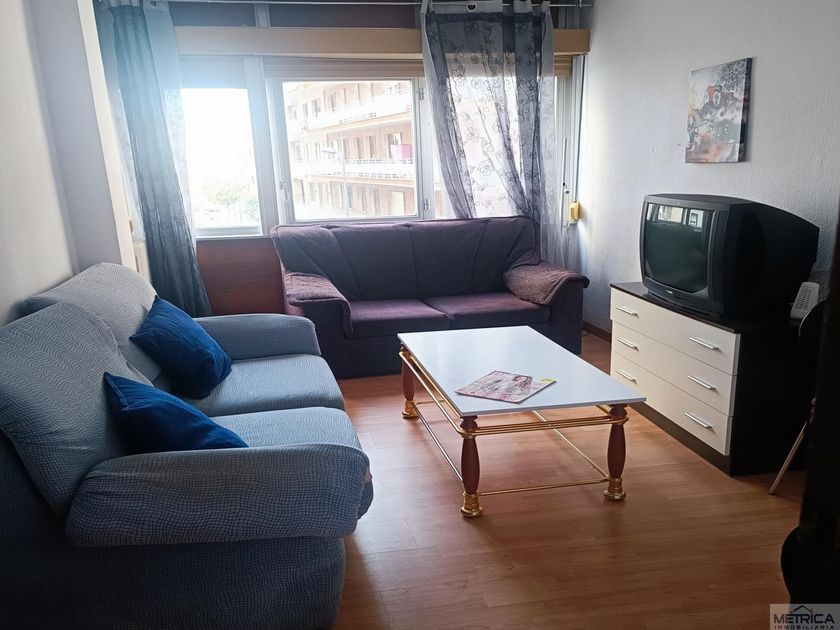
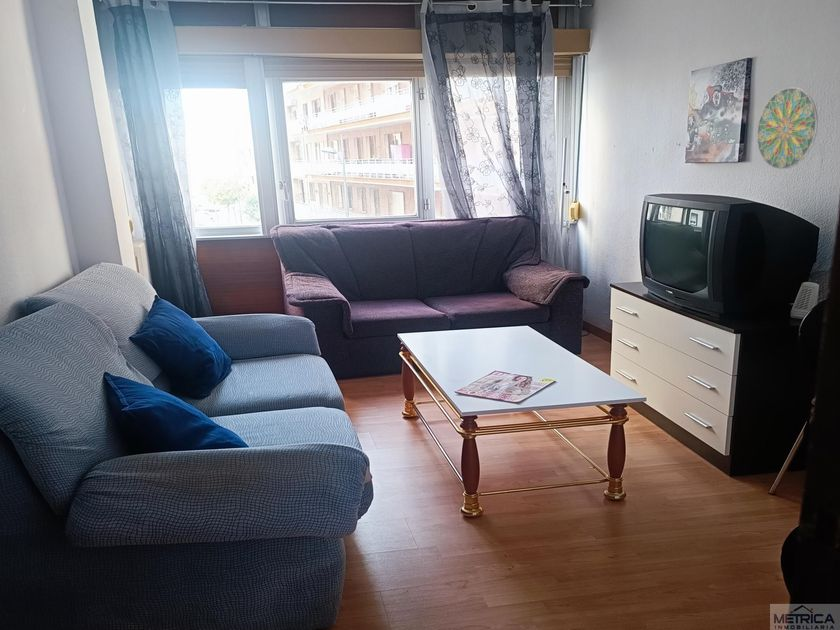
+ decorative plate (785, 129)
